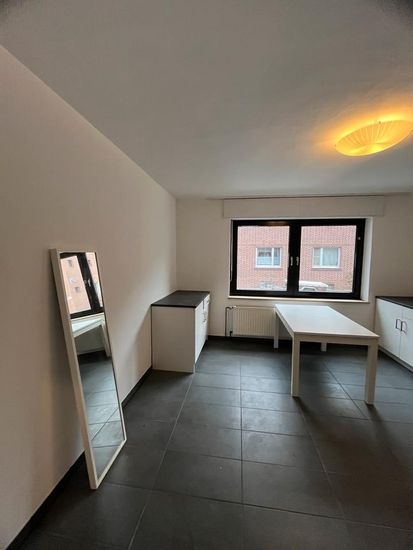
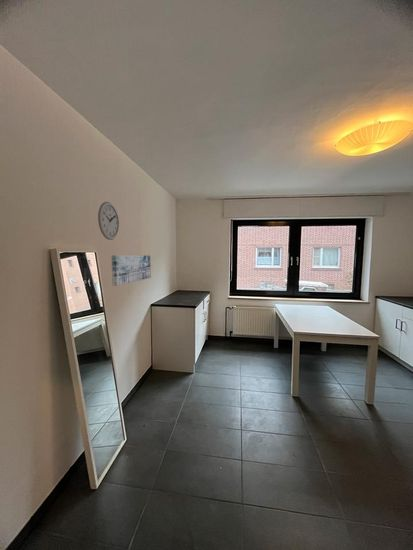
+ wall art (134, 268)
+ wall clock (109, 221)
